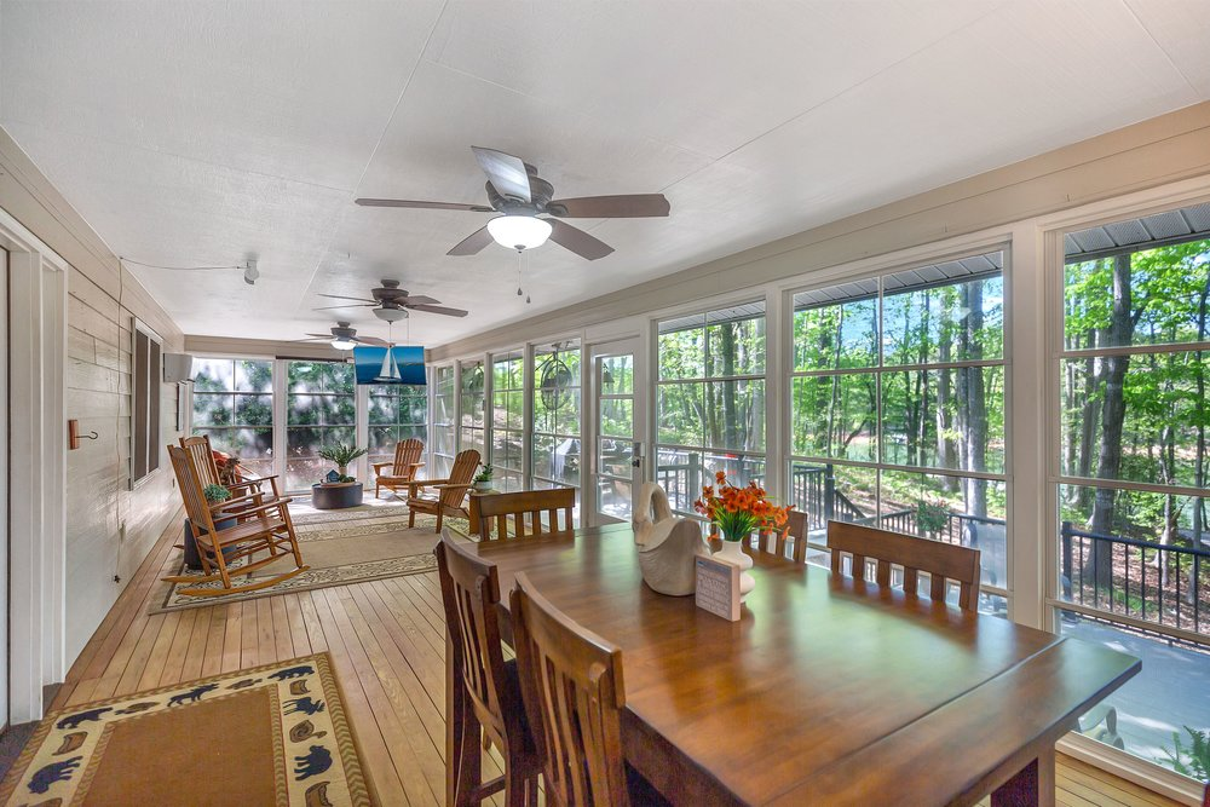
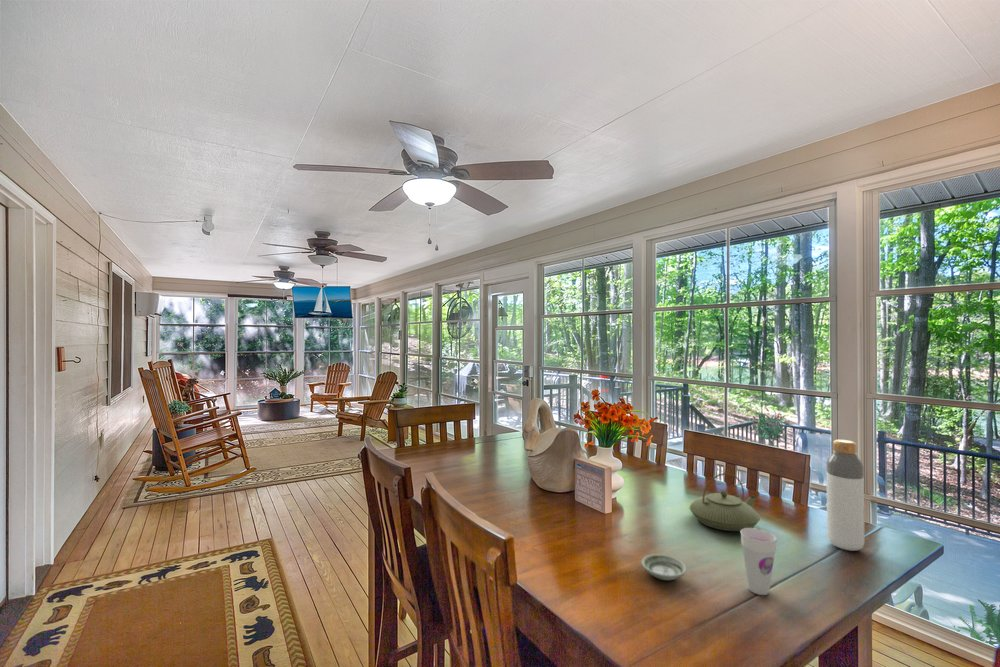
+ teapot (727, 497)
+ saucer (663, 569)
+ cup (758, 562)
+ bottle (845, 493)
